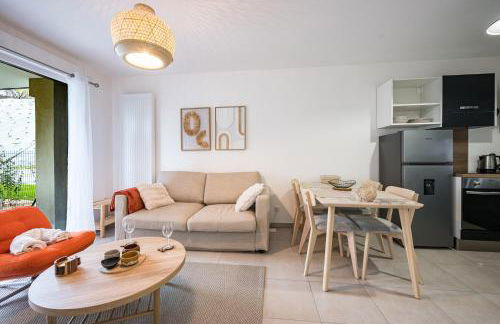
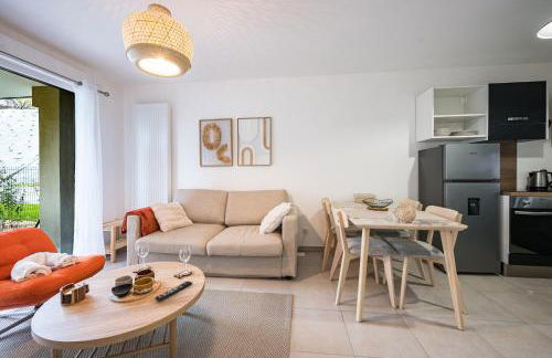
+ remote control (174, 289)
